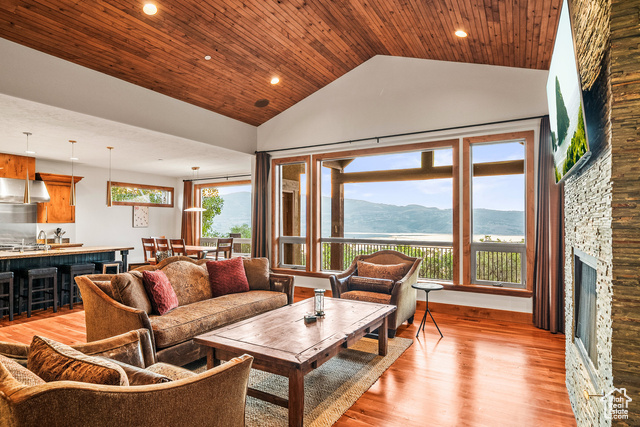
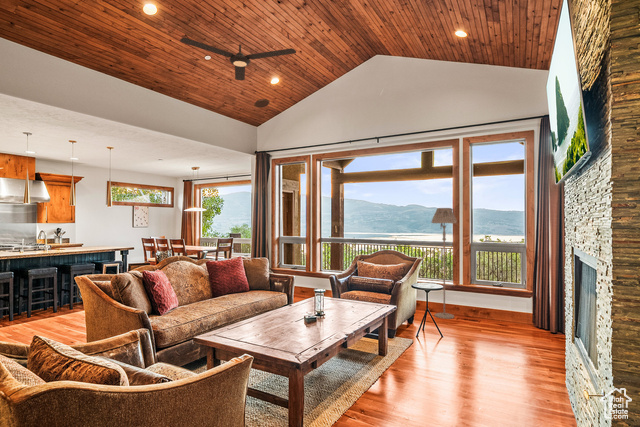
+ ceiling fan (240, 60)
+ floor lamp (444, 262)
